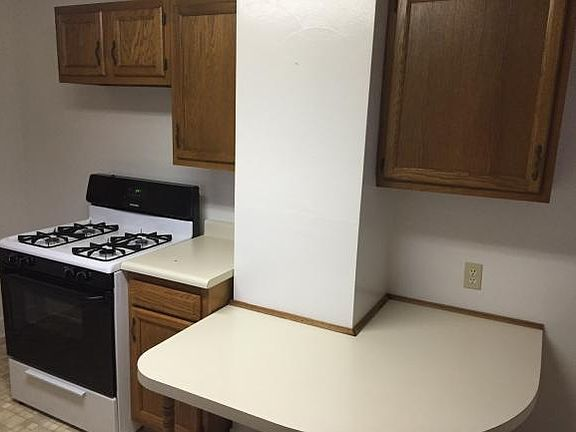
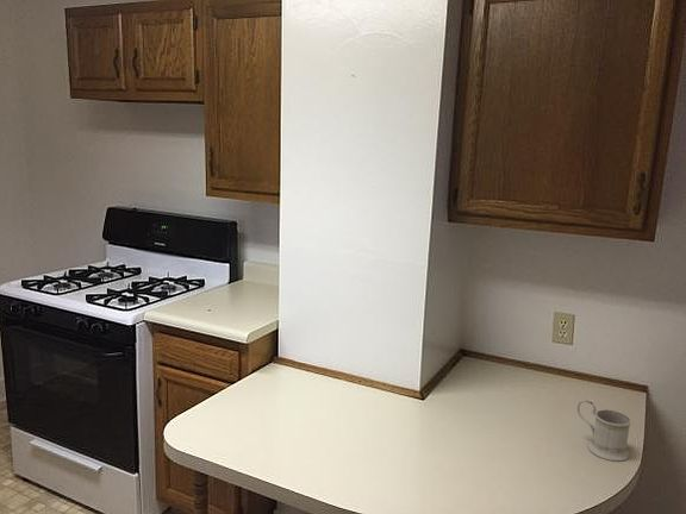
+ mug (601, 426)
